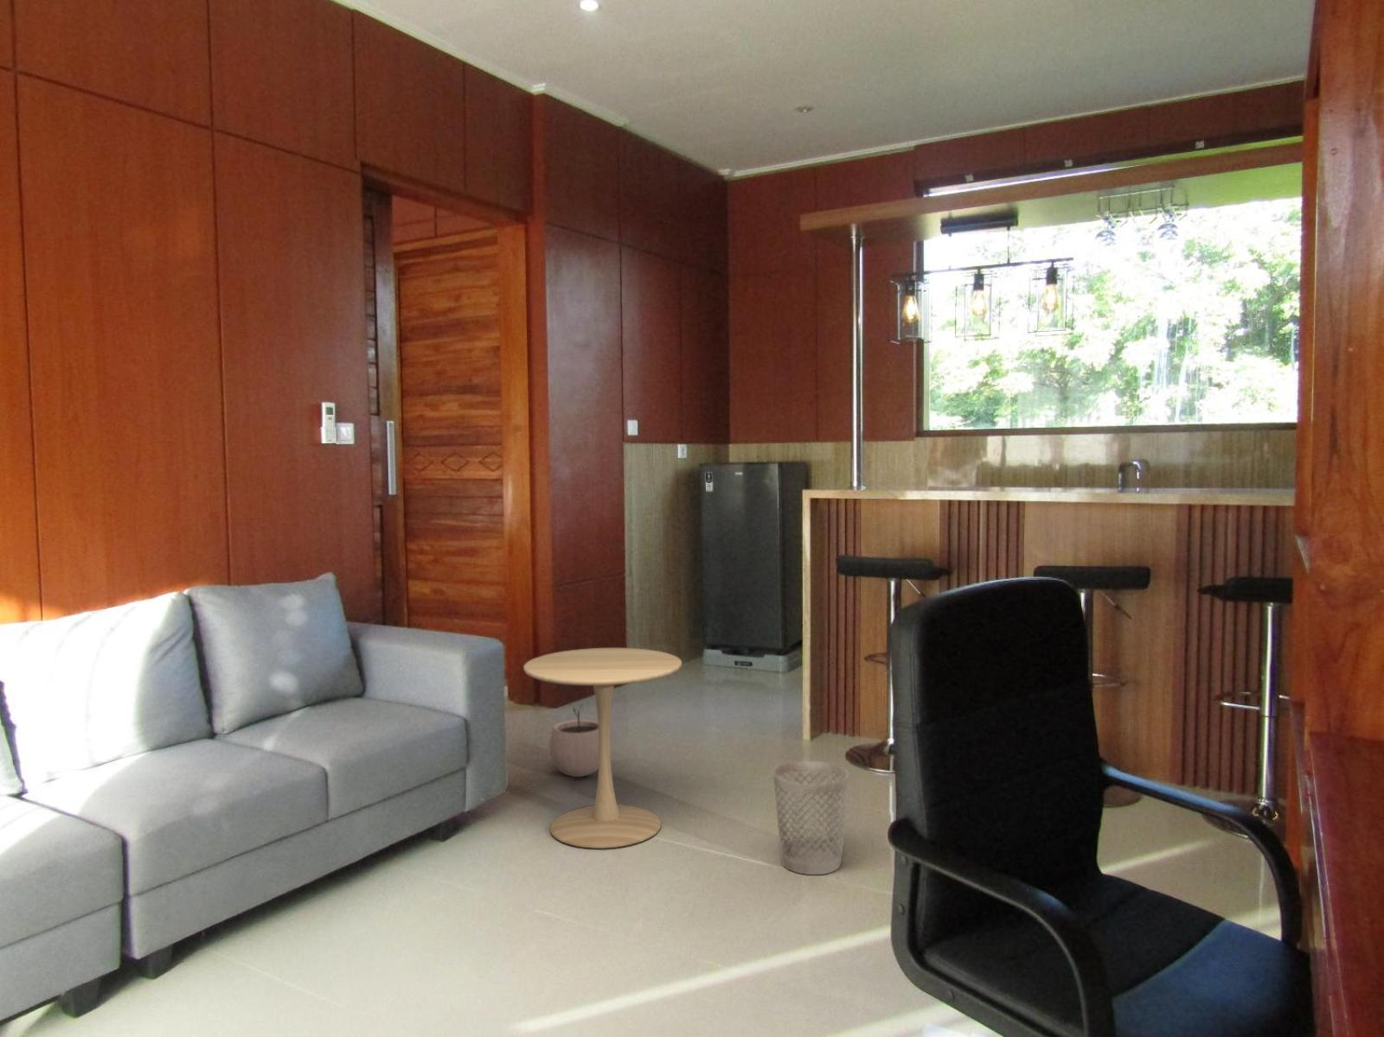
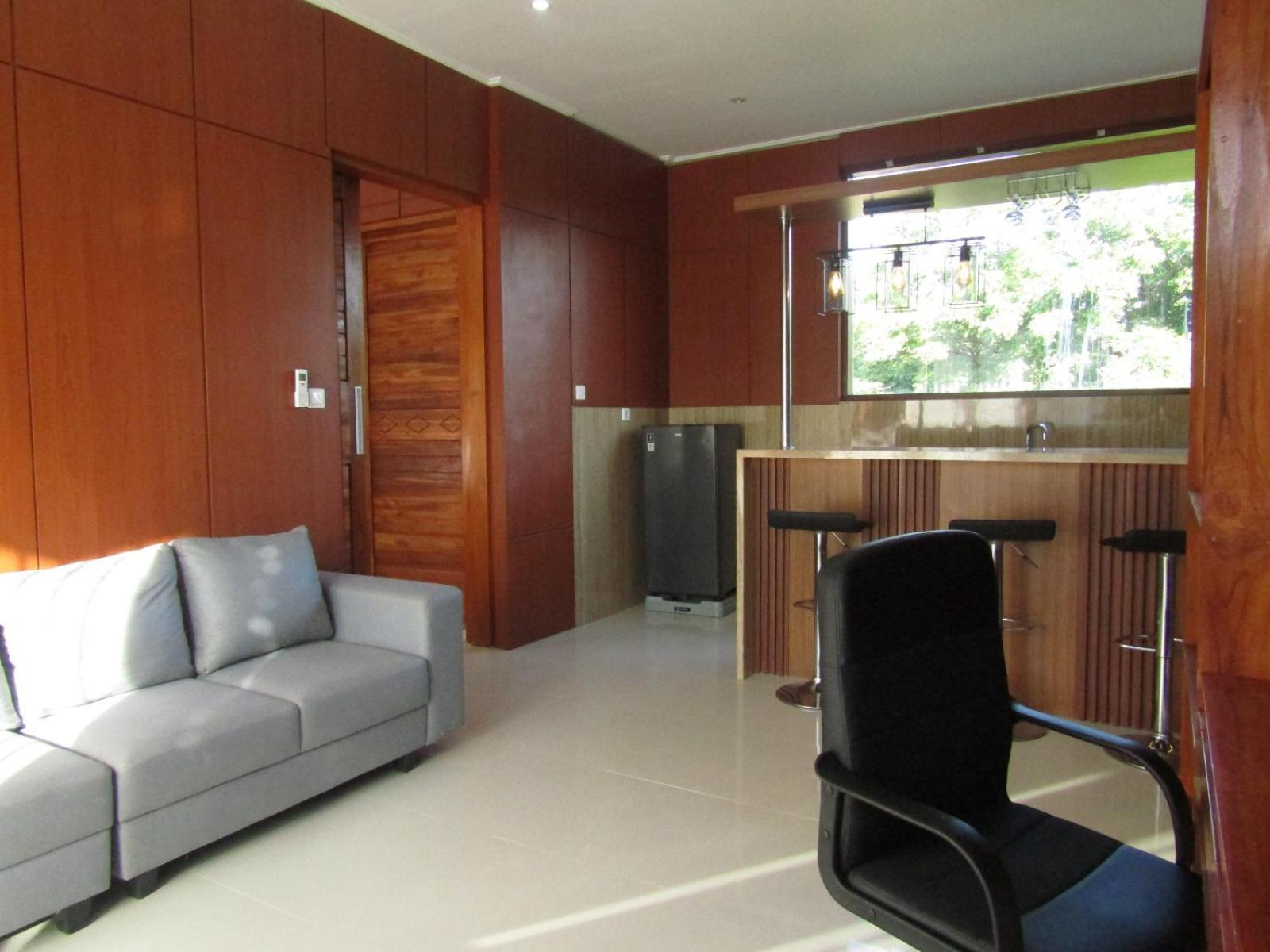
- wastebasket (811, 817)
- plant pot (578, 739)
- side table (604, 745)
